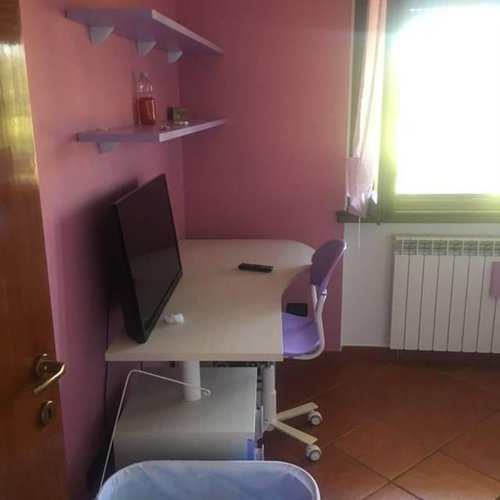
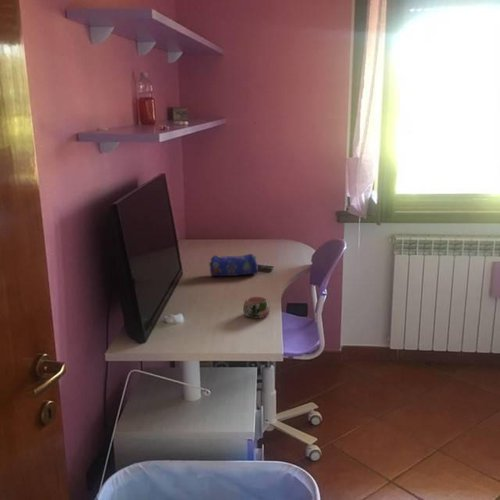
+ pencil case (233, 264)
+ mug (256, 308)
